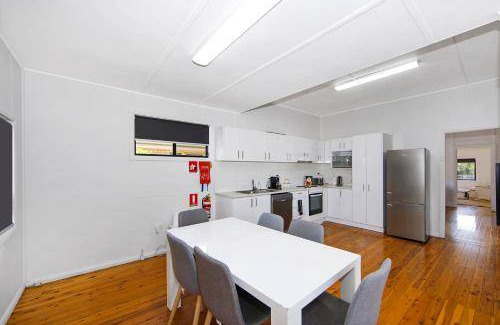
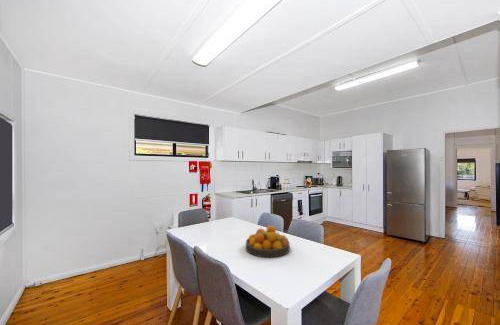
+ fruit bowl (267, 238)
